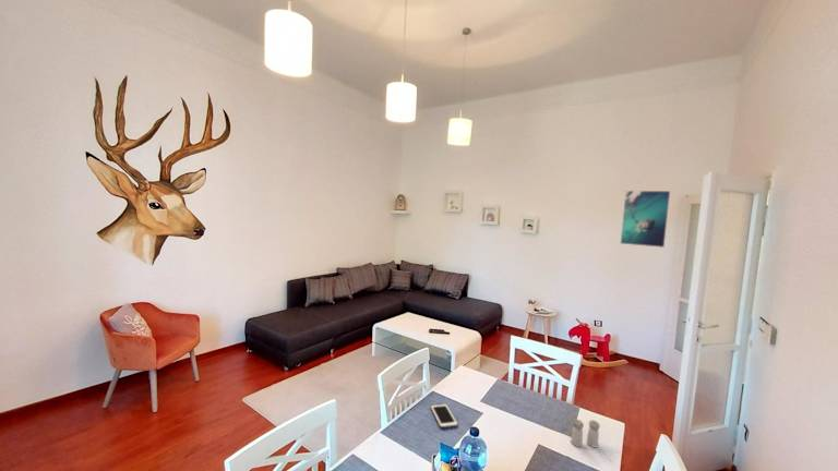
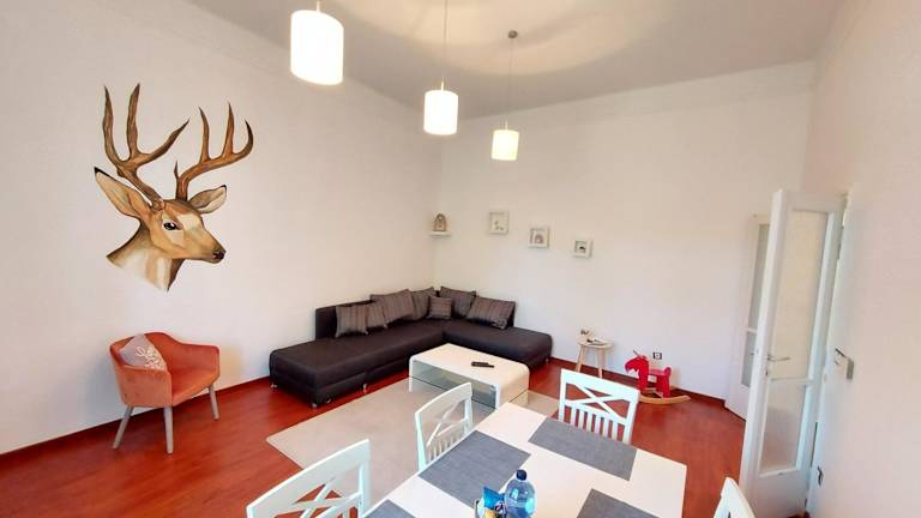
- cell phone (443, 415)
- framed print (644, 218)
- salt and pepper shaker (588, 432)
